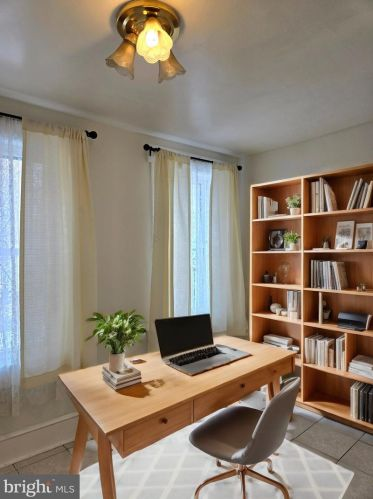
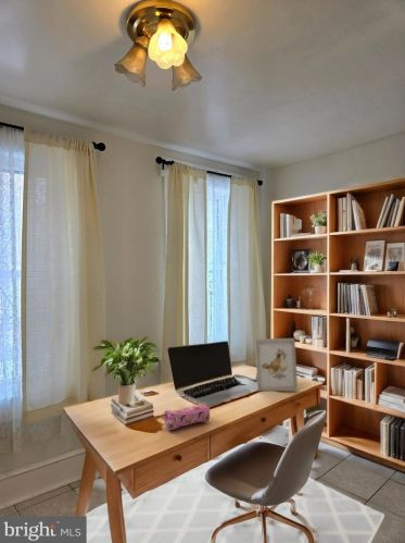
+ picture frame (273, 360)
+ pencil case (187, 416)
